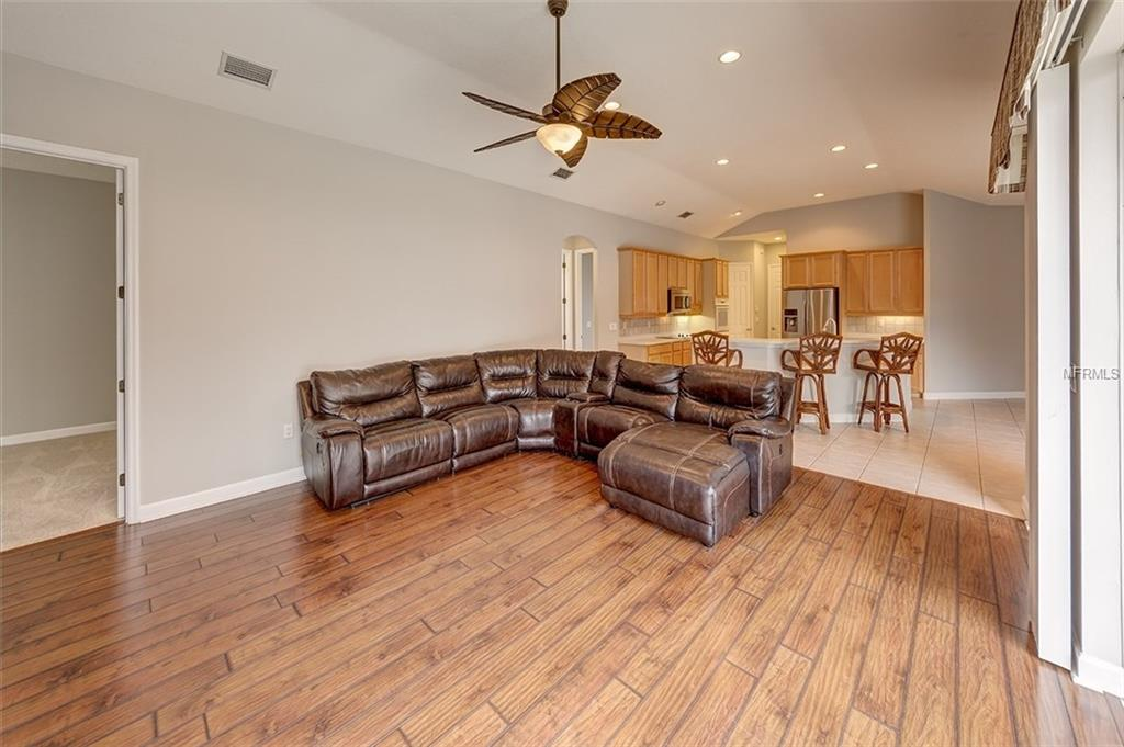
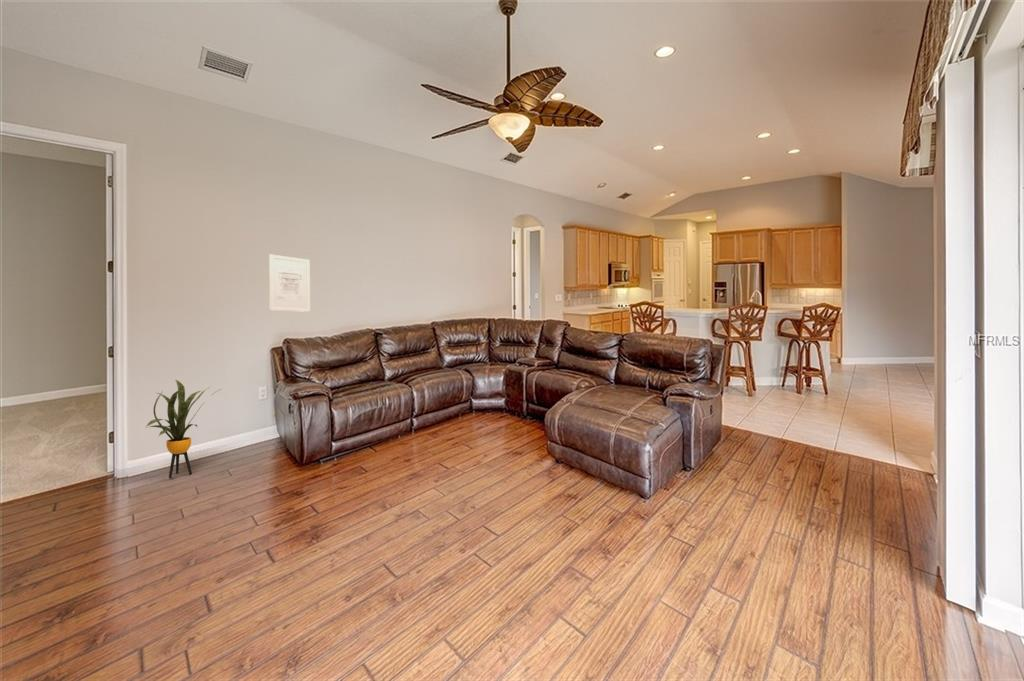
+ house plant (183, 427)
+ wall art (290, 284)
